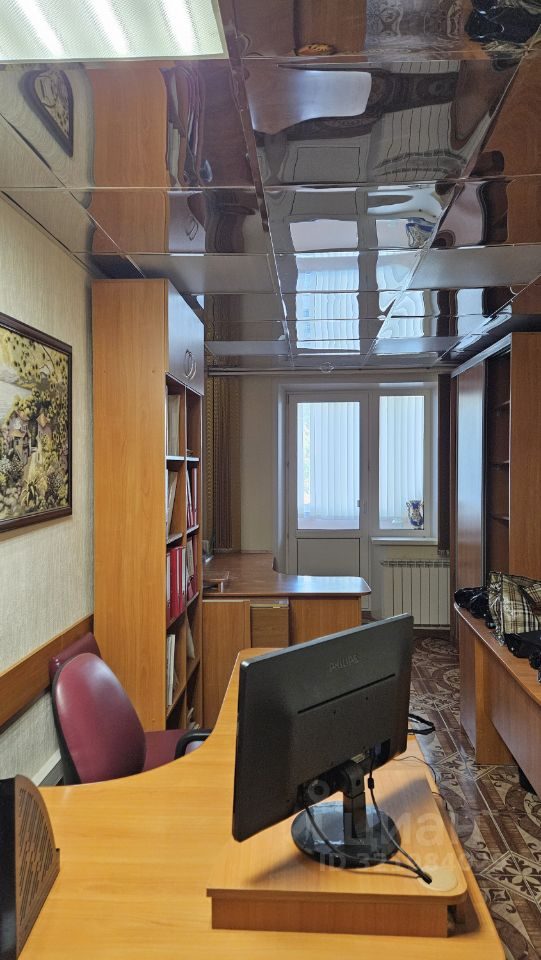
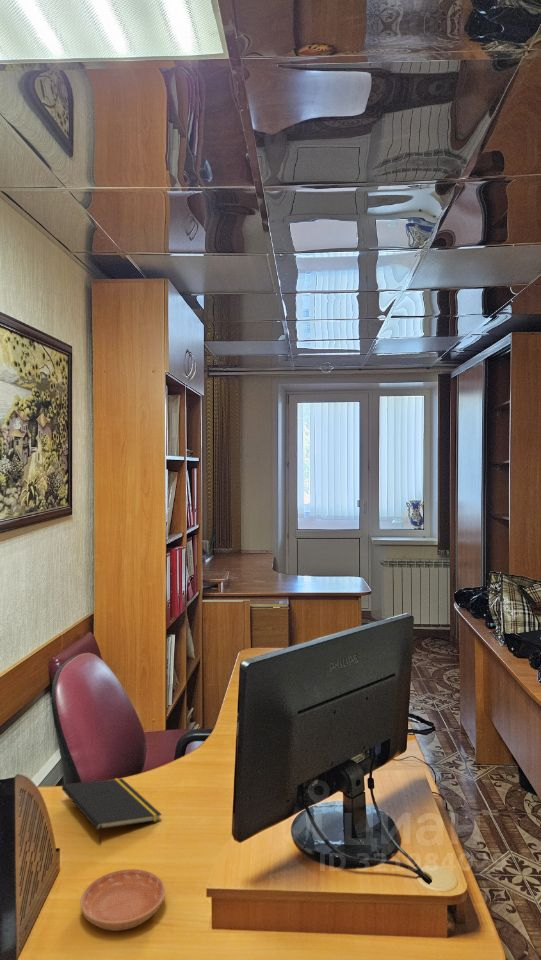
+ saucer (123, 901)
+ notepad (110, 801)
